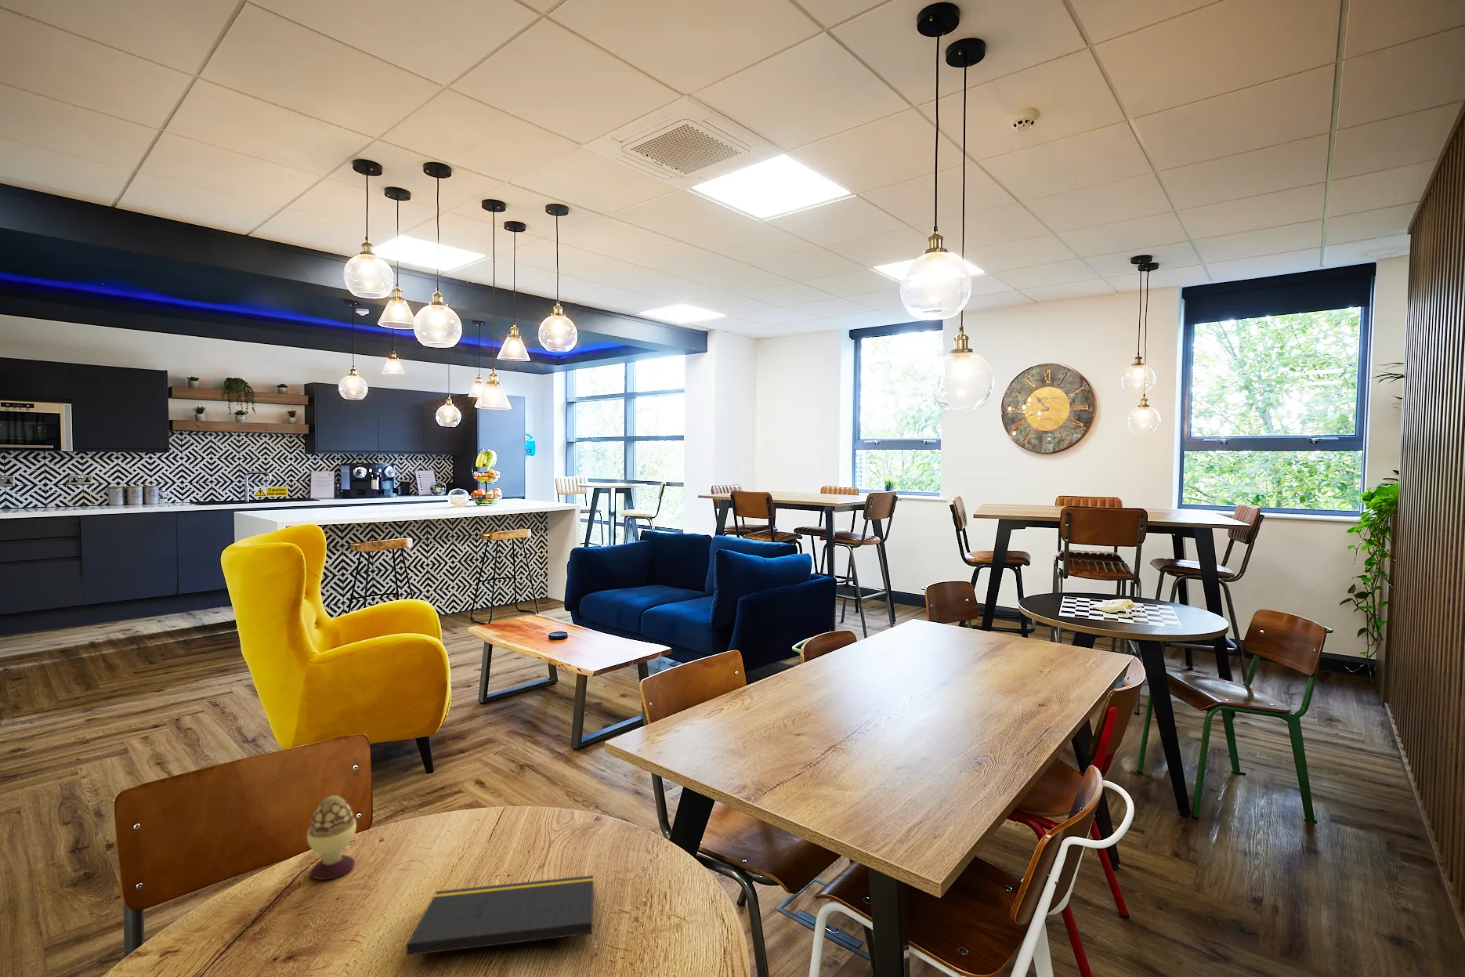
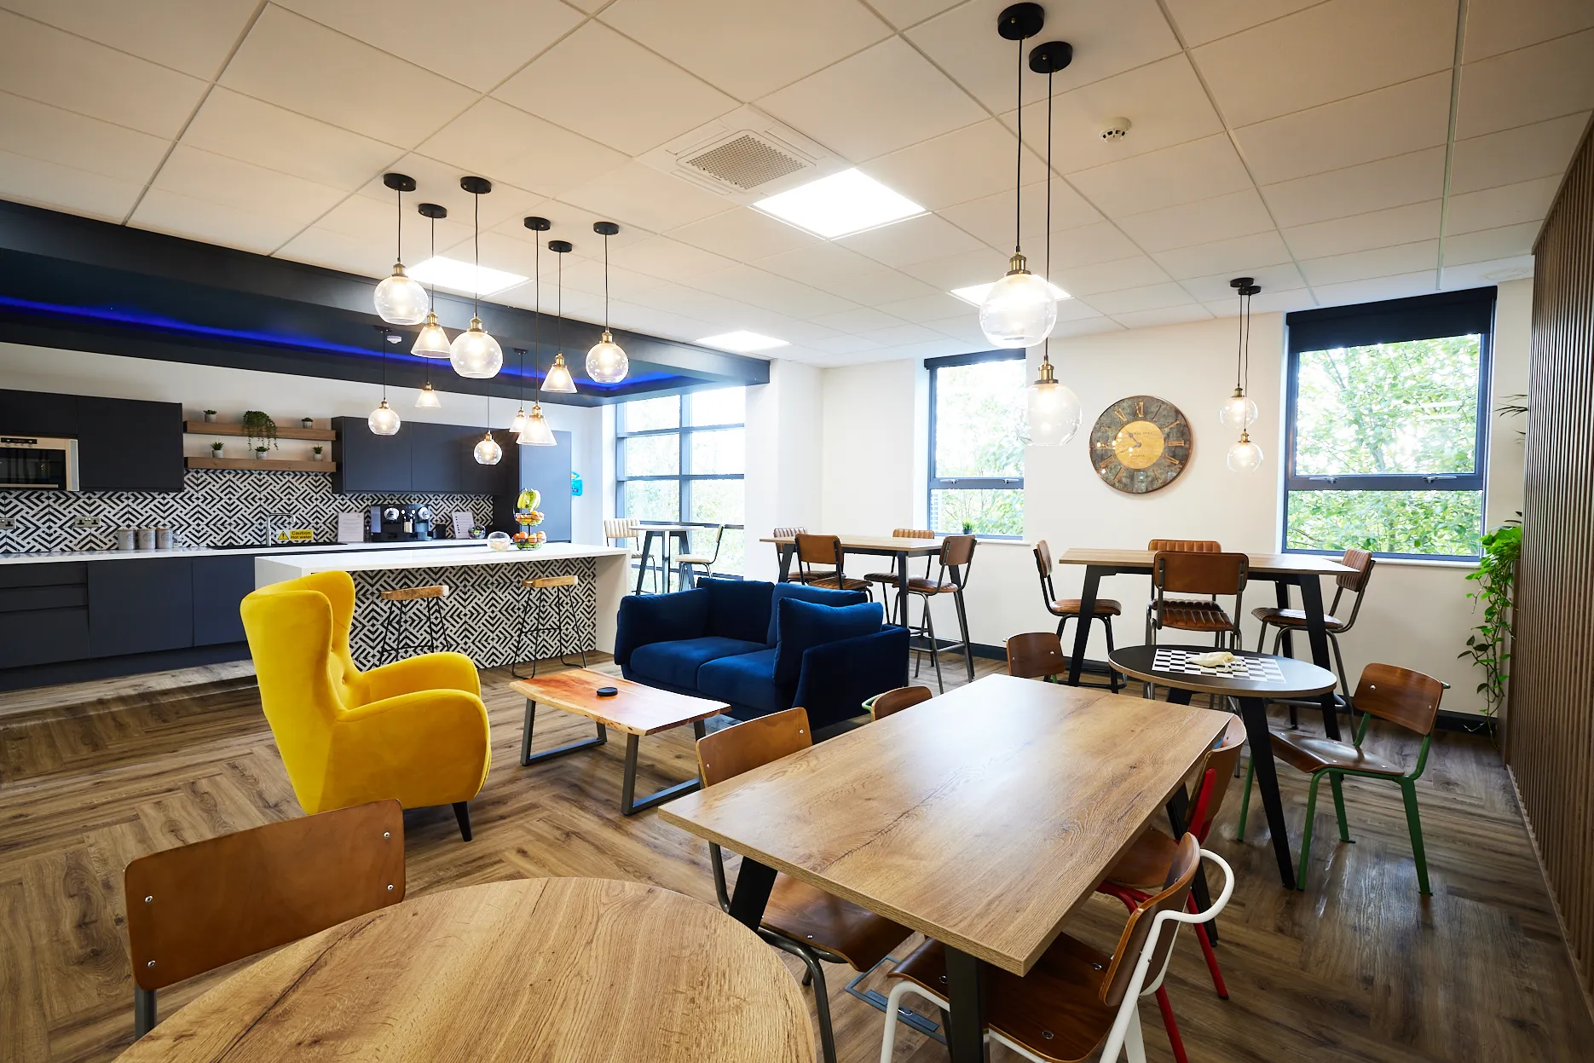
- decorative egg (331, 833)
- notepad (509, 912)
